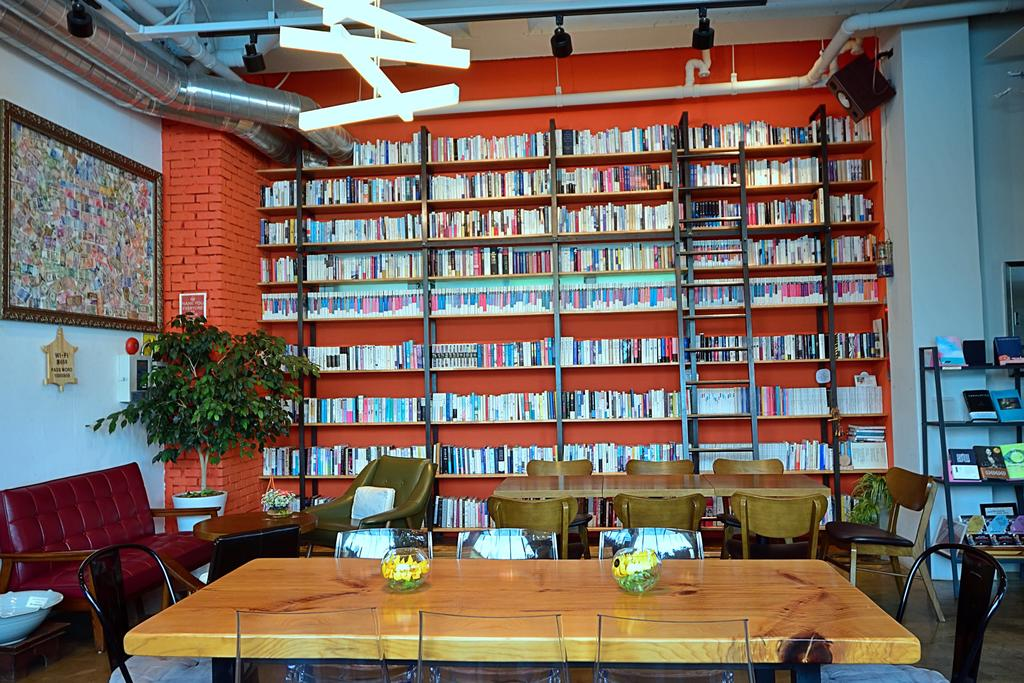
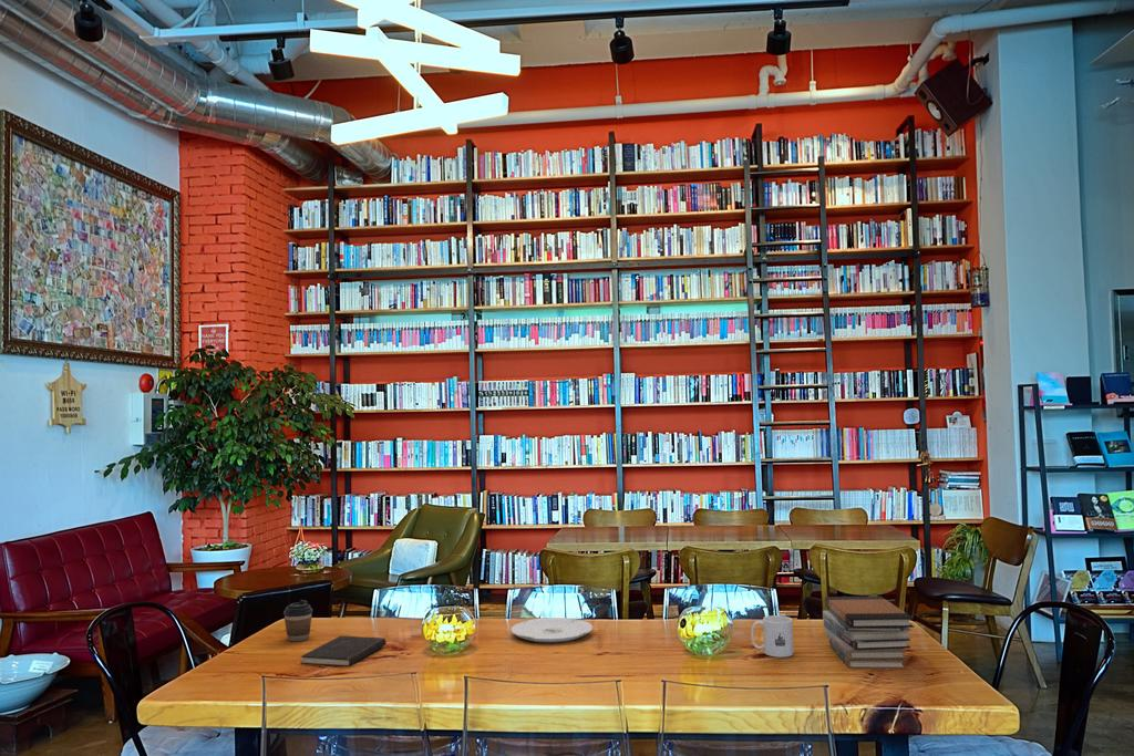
+ plate (551, 631)
+ coffee cup (298, 620)
+ mug (772, 635)
+ hardcover book (344, 650)
+ book stack (865, 630)
